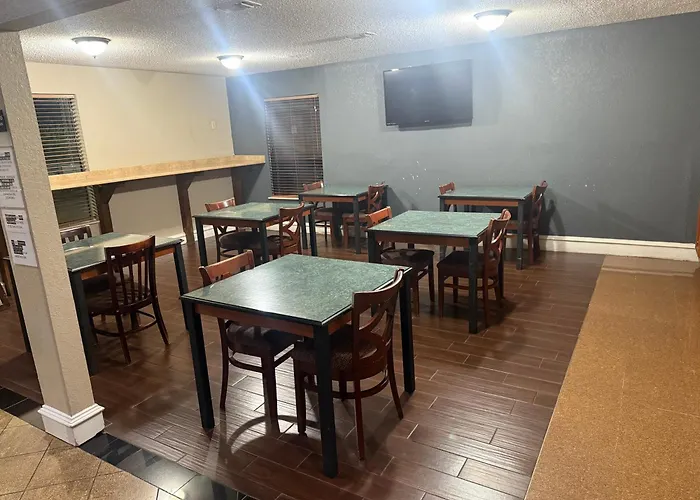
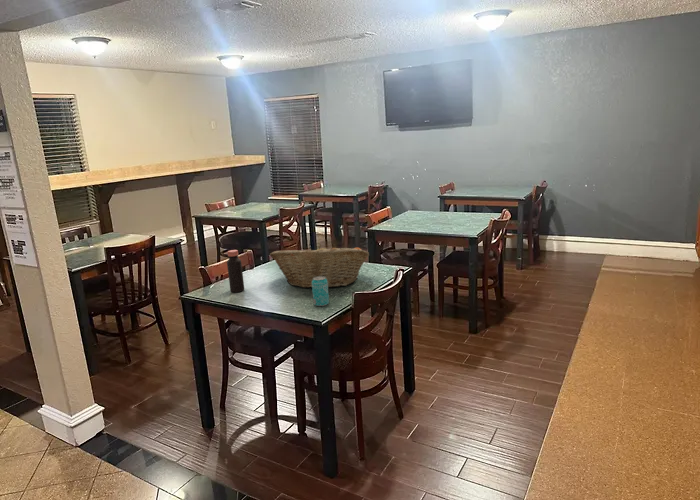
+ beverage can (320, 291)
+ bottle (235, 270)
+ fruit basket (319, 261)
